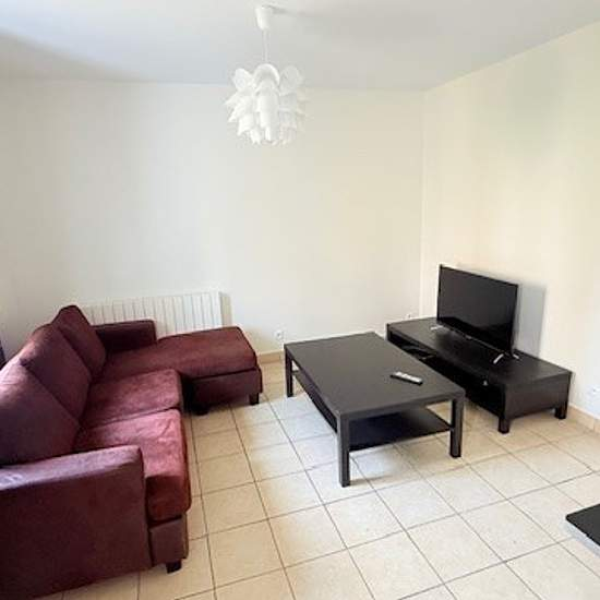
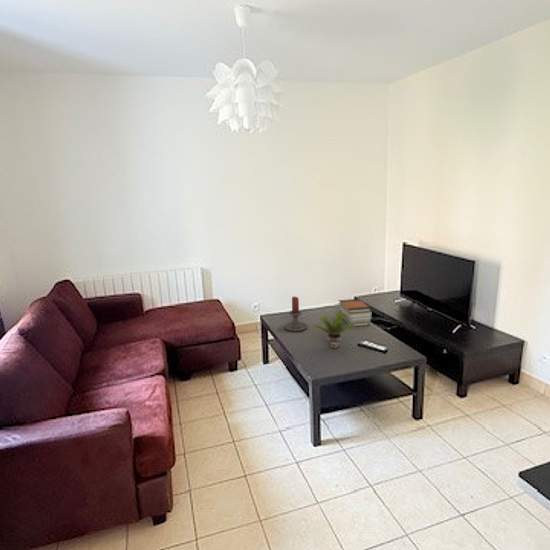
+ candle holder (292, 313)
+ potted plant (333, 331)
+ book stack (354, 312)
